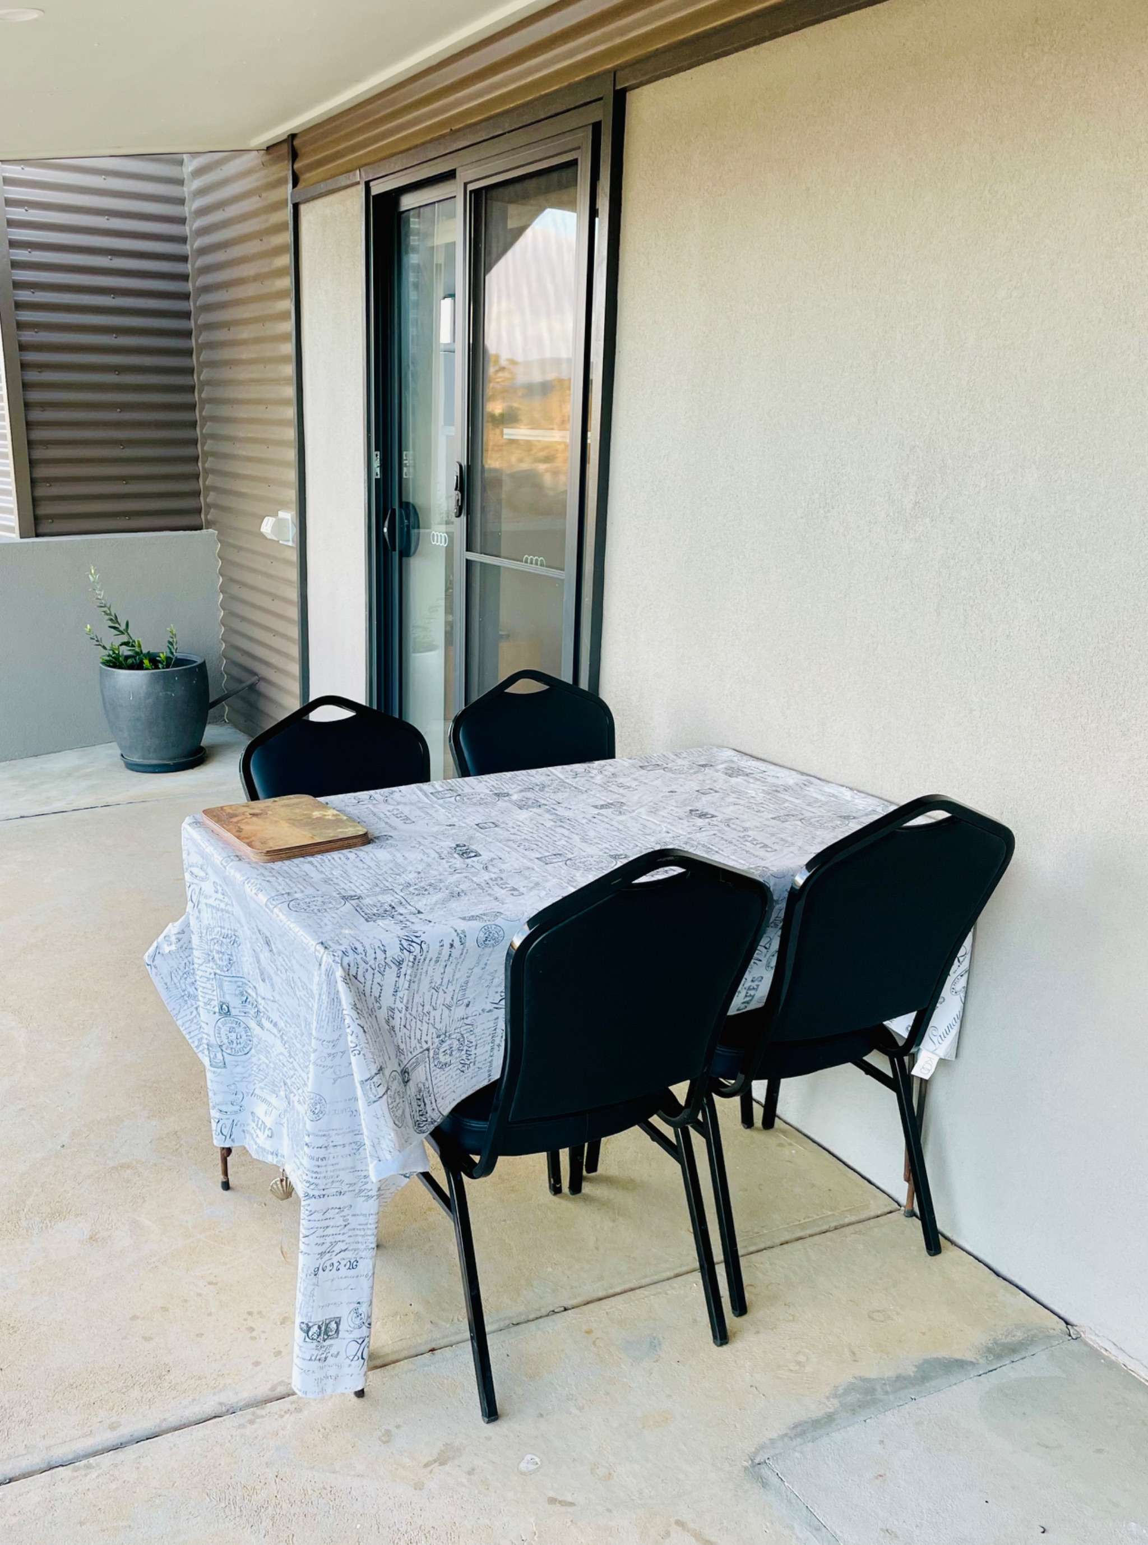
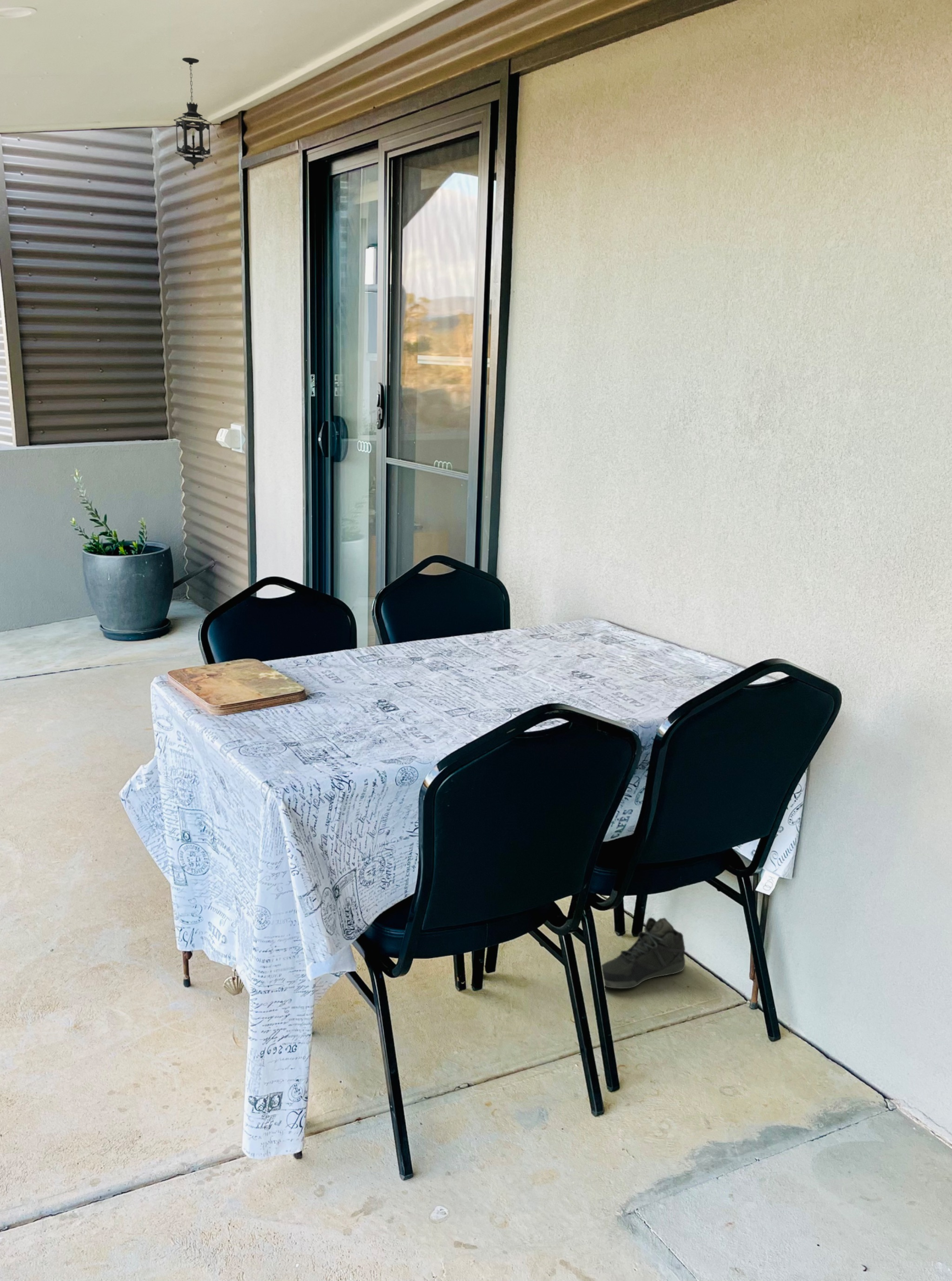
+ hanging lantern (192, 115)
+ sneaker (641, 949)
